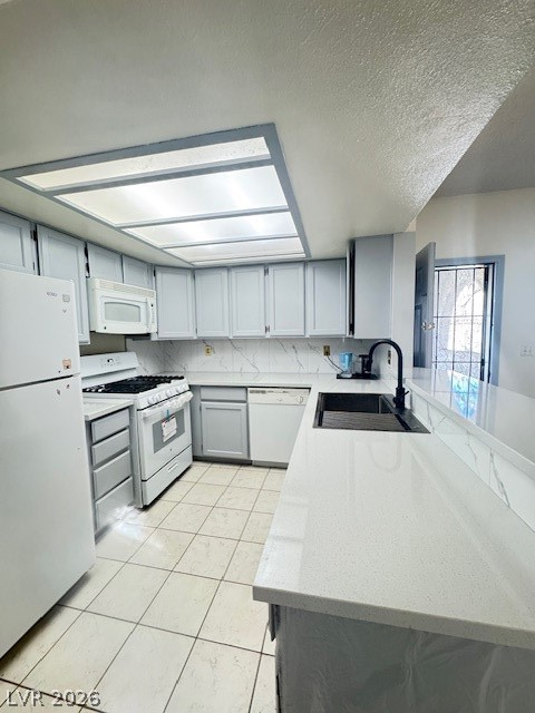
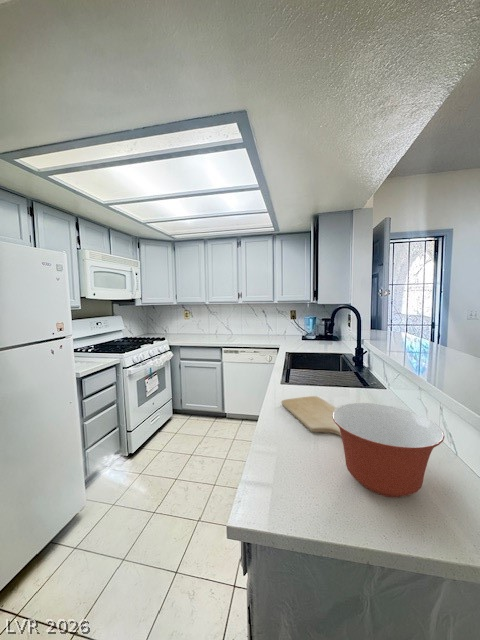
+ mixing bowl (382, 450)
+ chopping board (323, 417)
